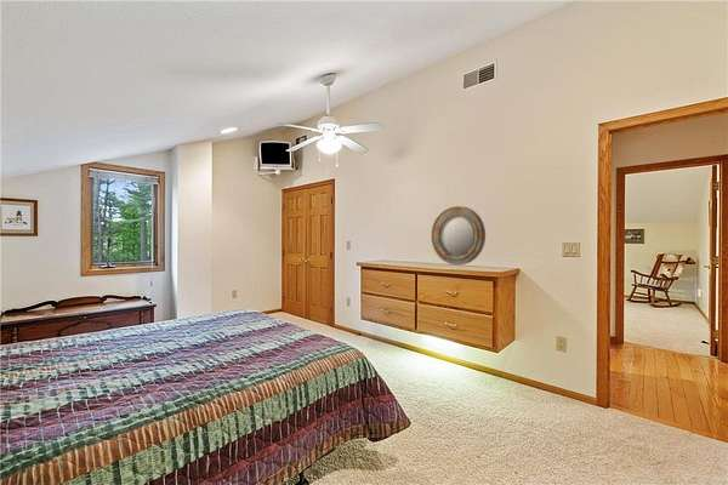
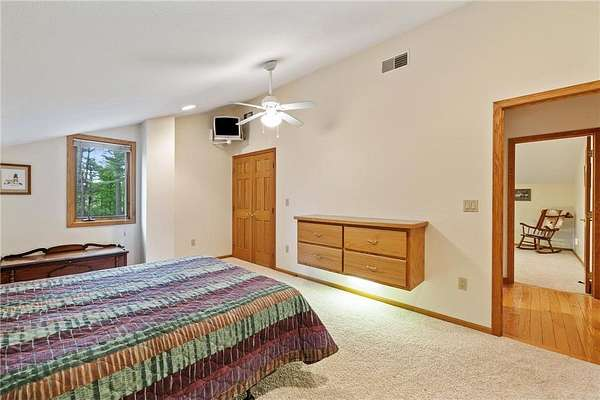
- home mirror (456, 235)
